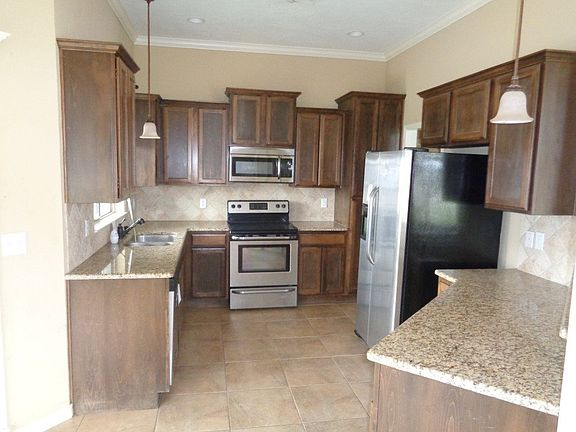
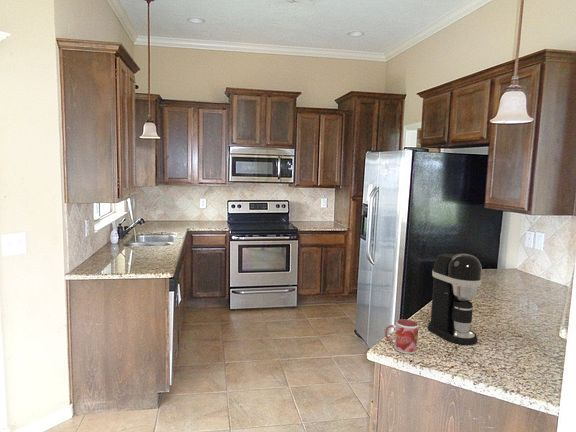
+ mug (401, 335)
+ coffee maker (454, 293)
